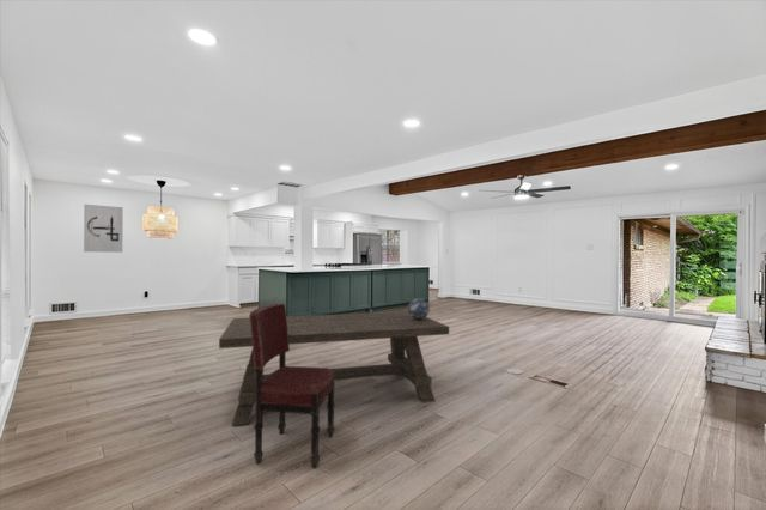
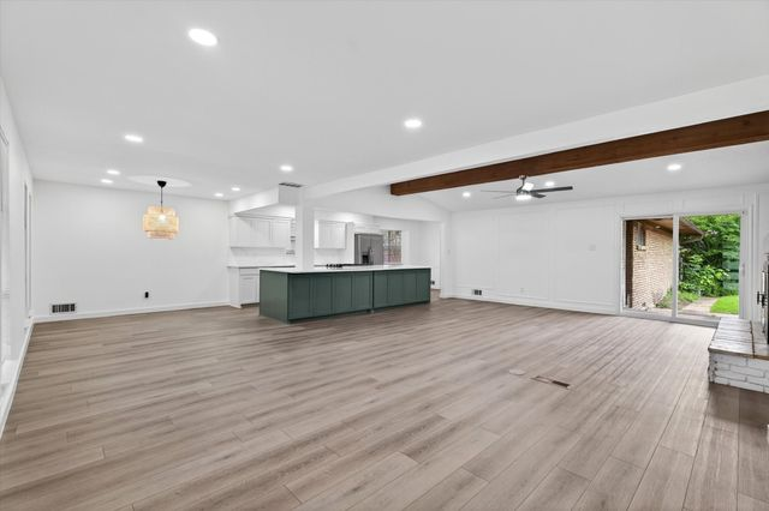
- dining table (339, 368)
- decorative ball (418, 309)
- dining chair (294, 377)
- wall art (103, 229)
